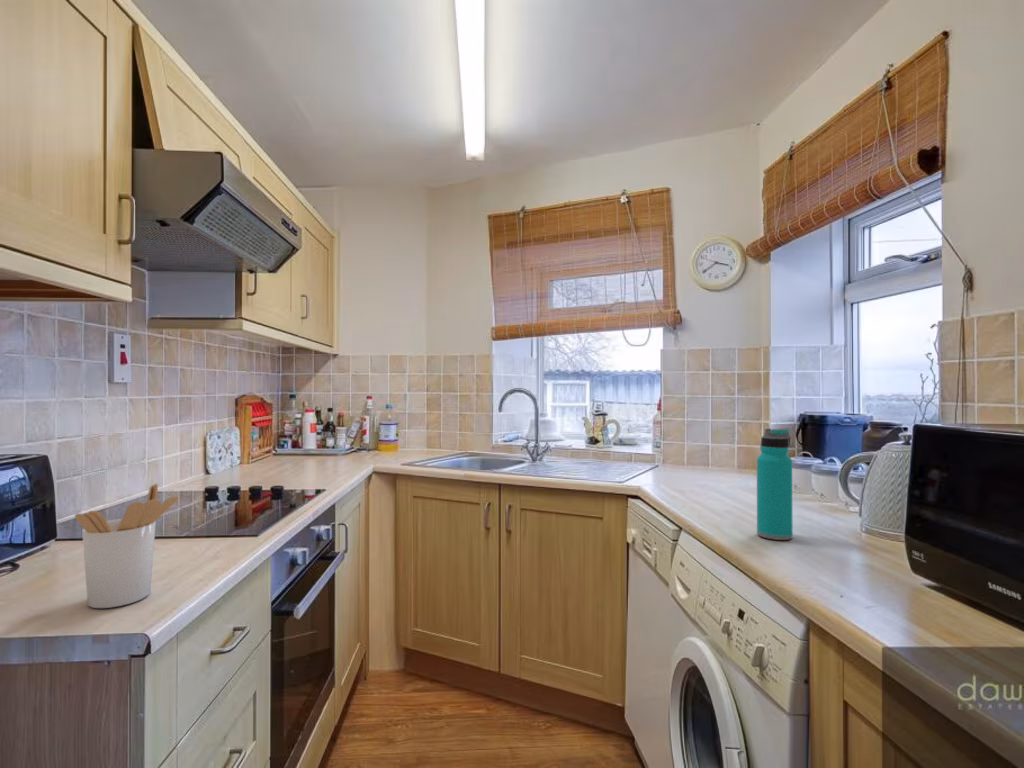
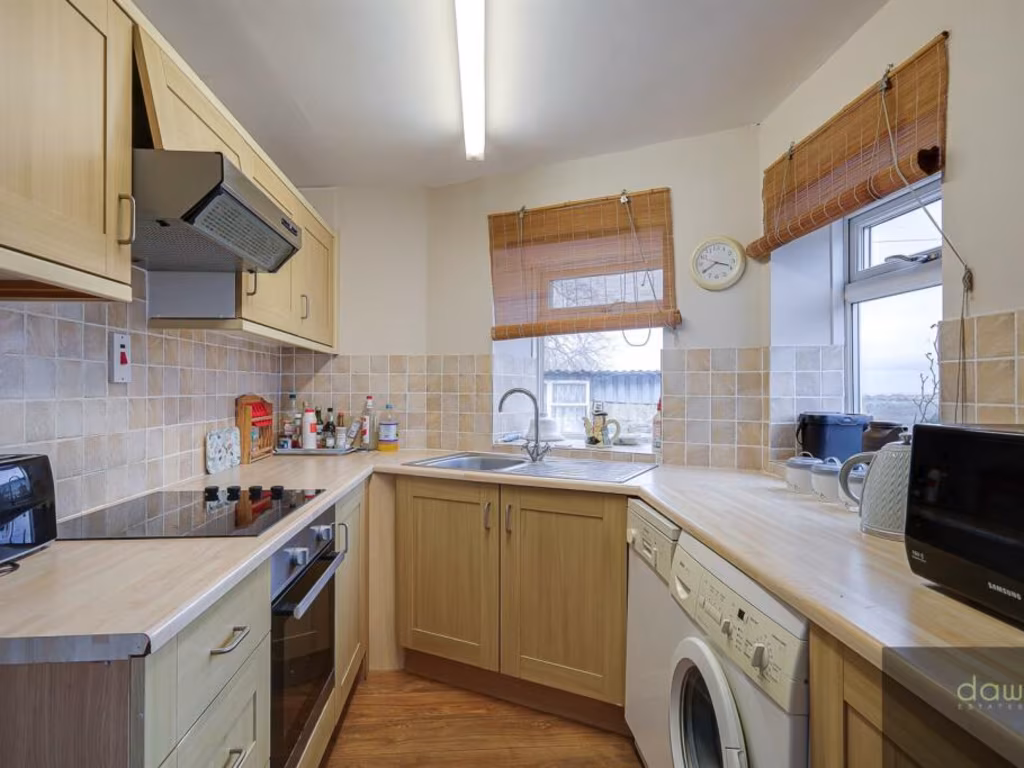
- water bottle (774, 482)
- utensil holder (130, 545)
